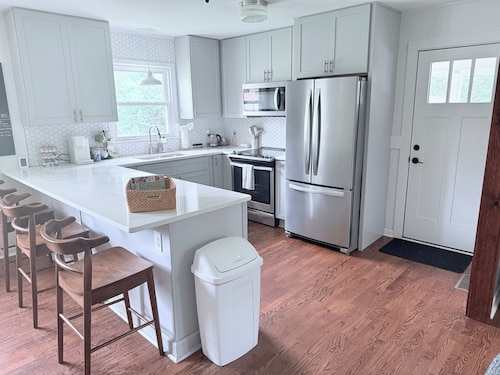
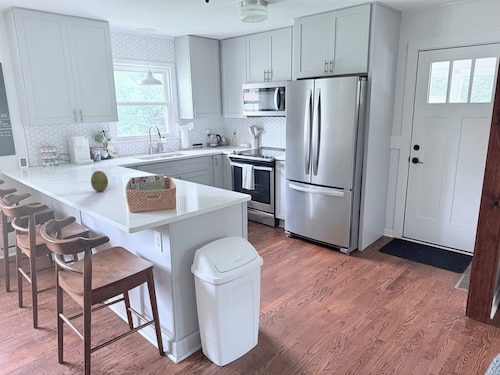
+ fruit (99, 181)
